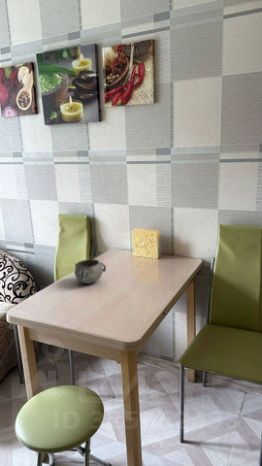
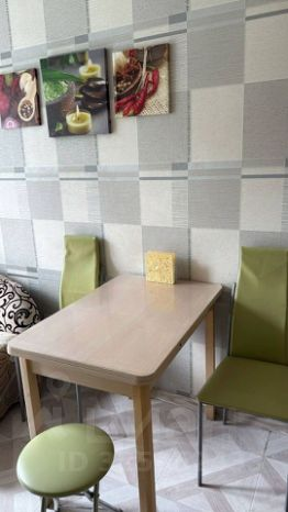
- decorative bowl (86, 272)
